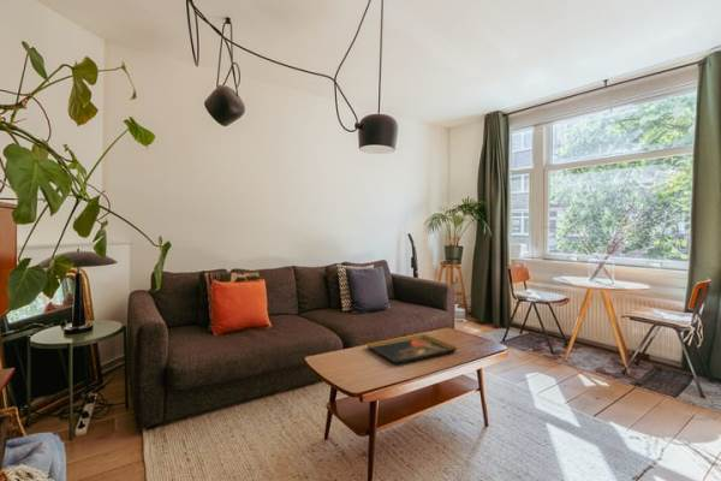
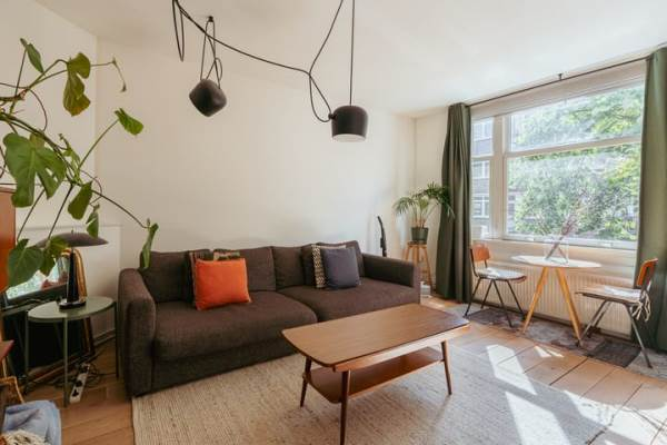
- decorative tray (411, 348)
